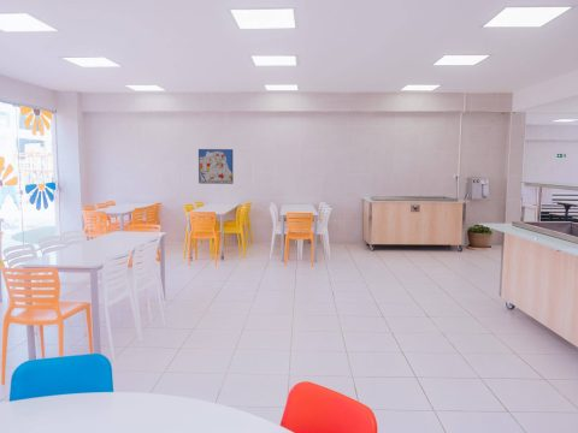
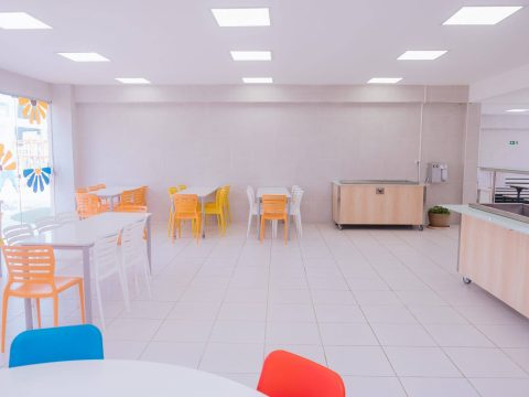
- wall art (216, 166)
